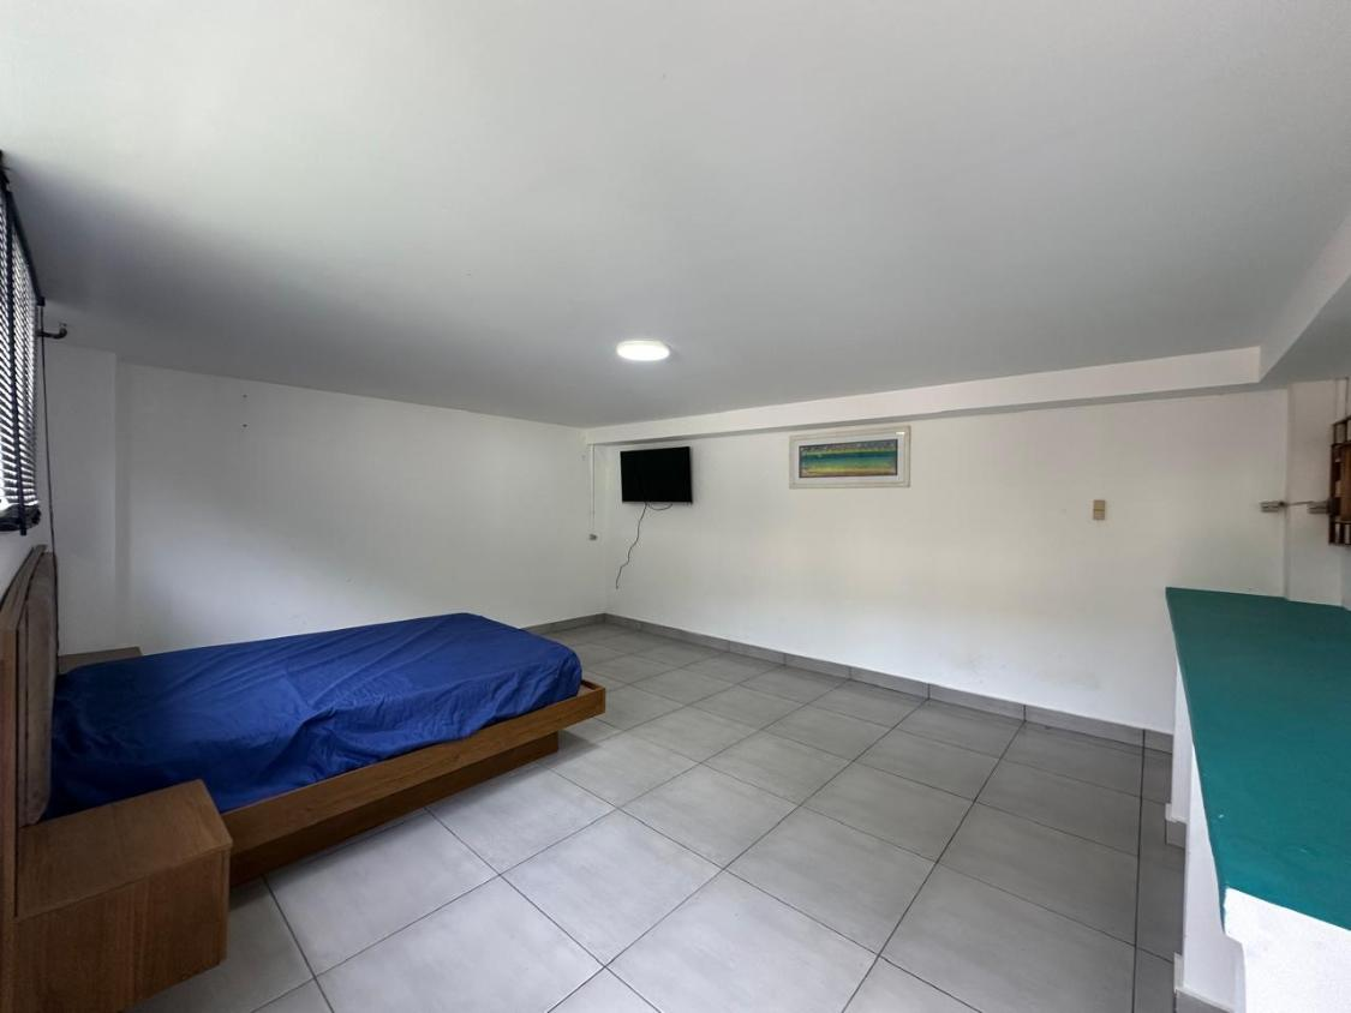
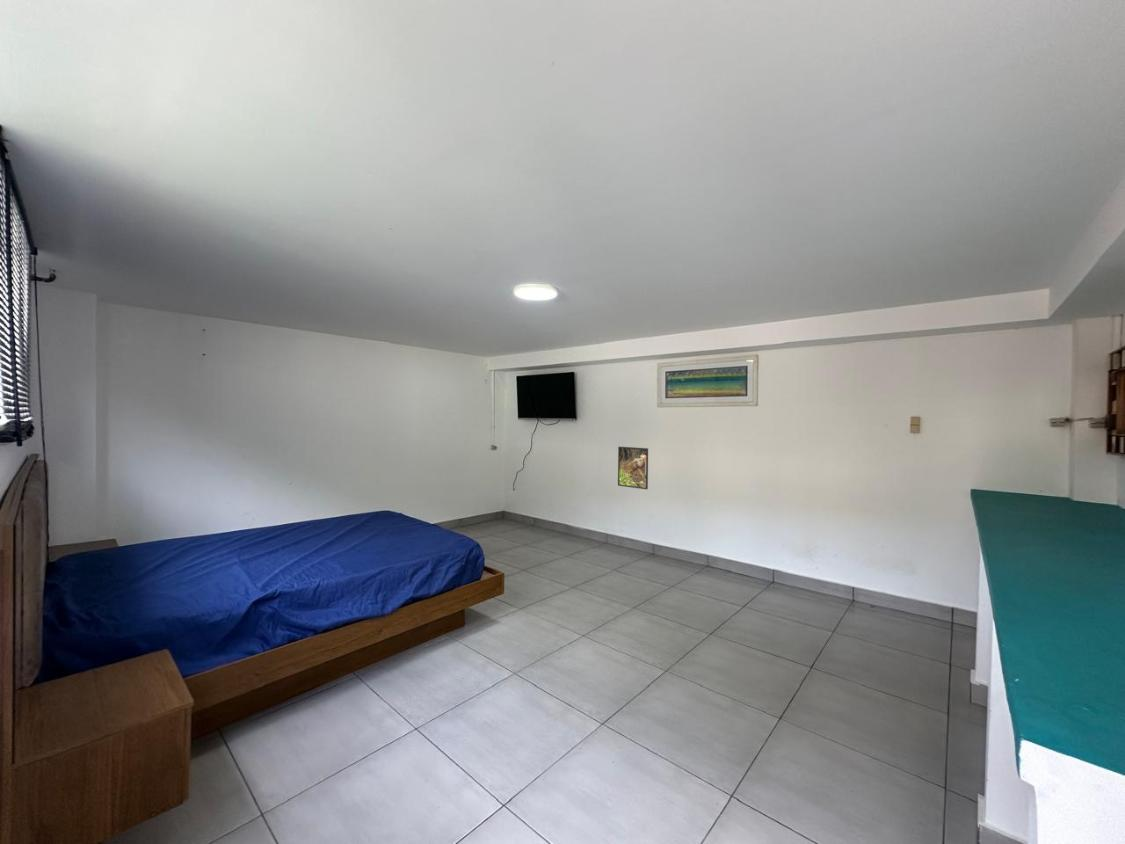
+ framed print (632, 467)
